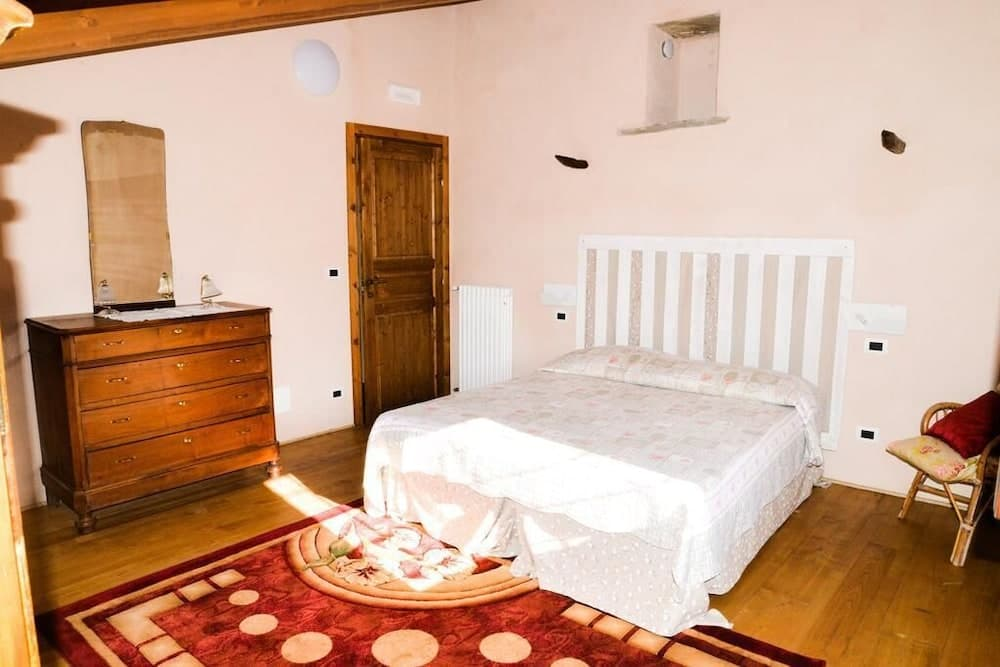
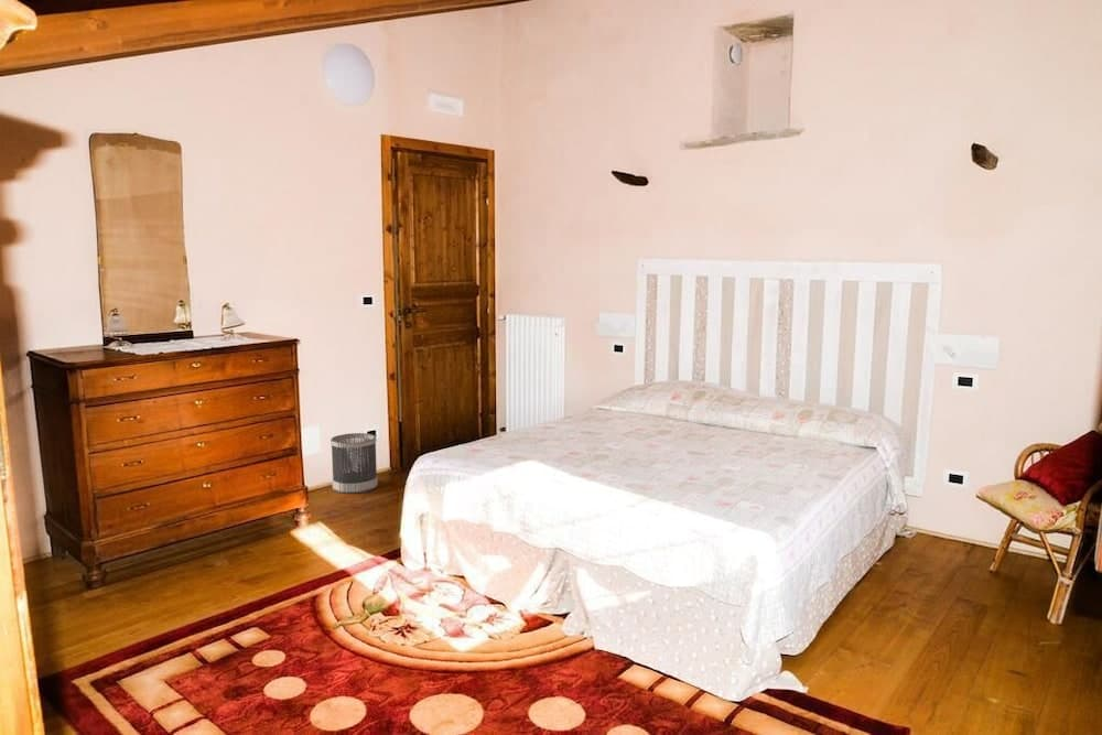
+ wastebasket (354, 462)
